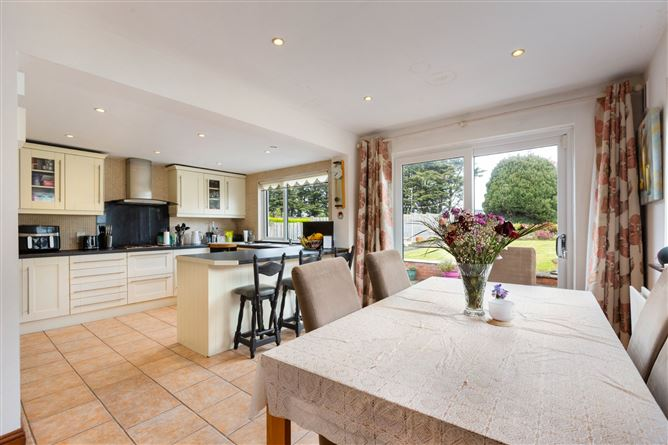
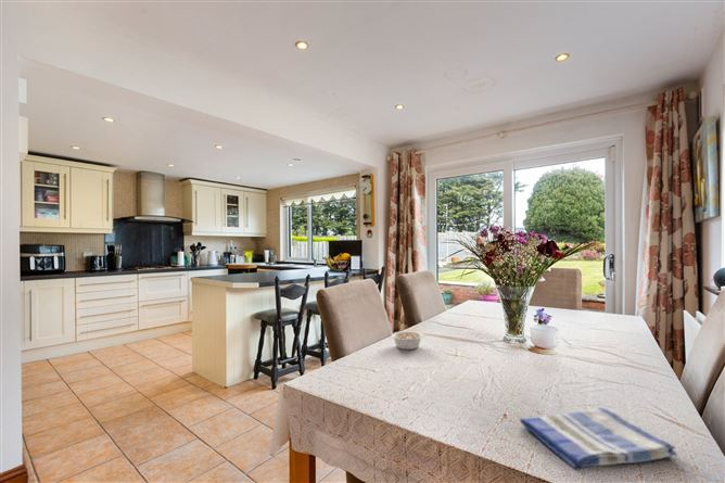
+ dish towel (592, 433)
+ legume (408, 339)
